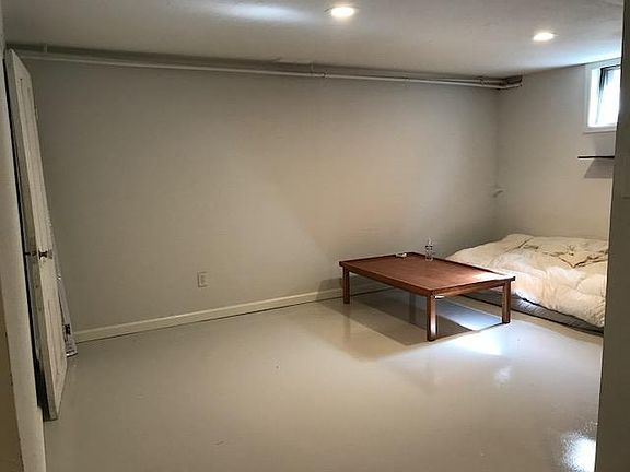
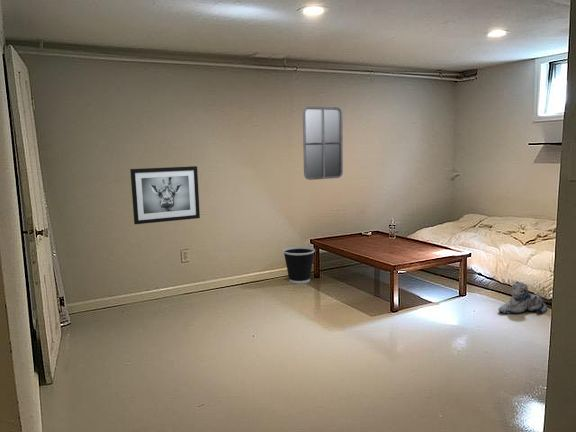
+ home mirror (323, 143)
+ wastebasket (299, 265)
+ wall art (166, 194)
+ plush toy (523, 296)
